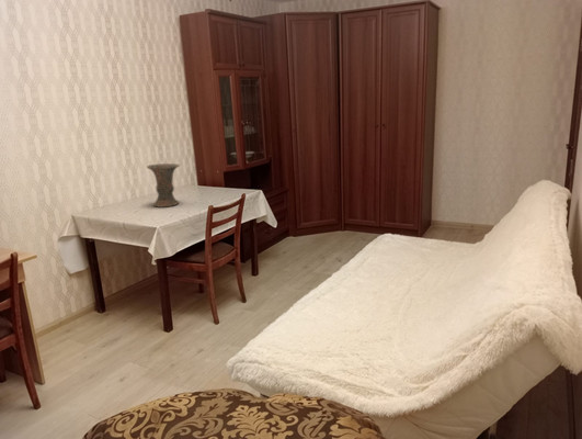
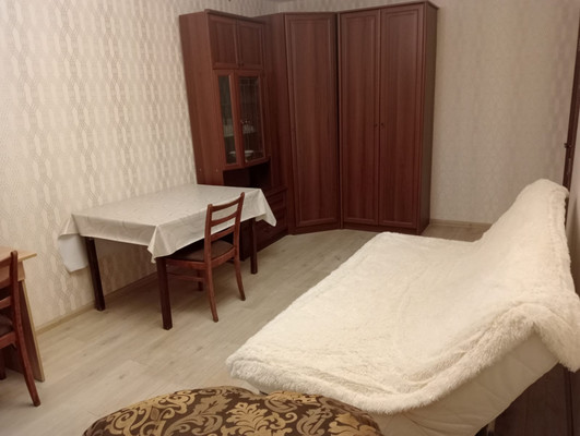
- vase (166, 184)
